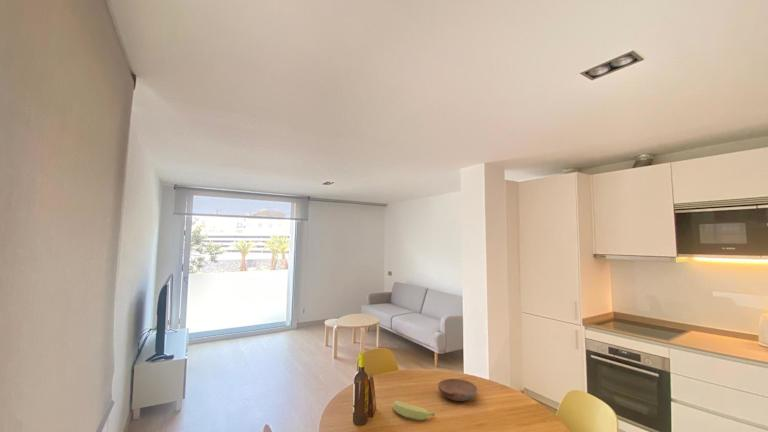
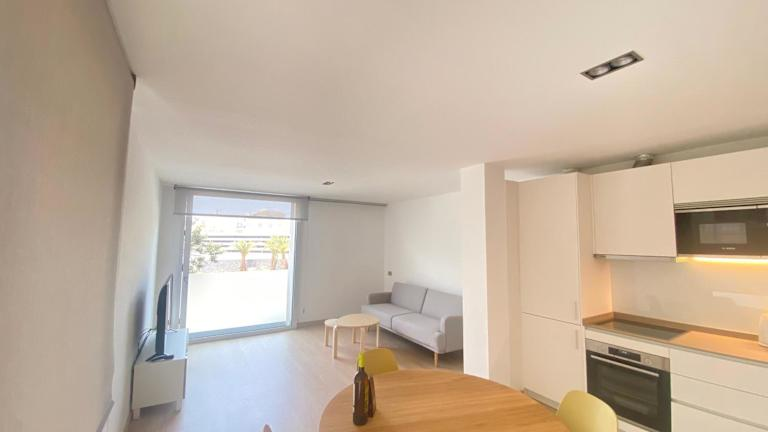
- banana (413, 408)
- bowl (457, 391)
